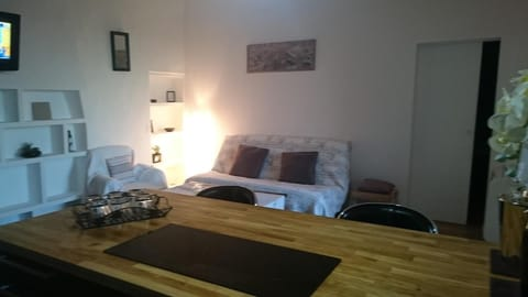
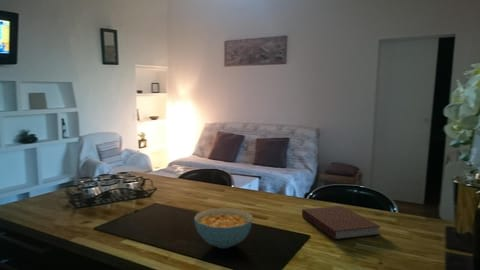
+ cereal bowl (223, 230)
+ notebook (338, 221)
